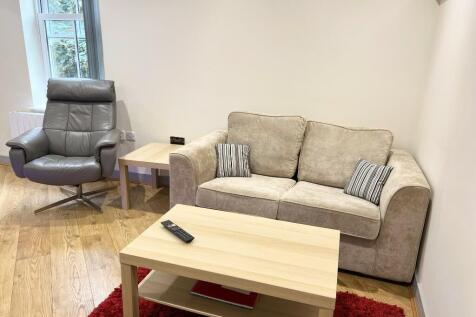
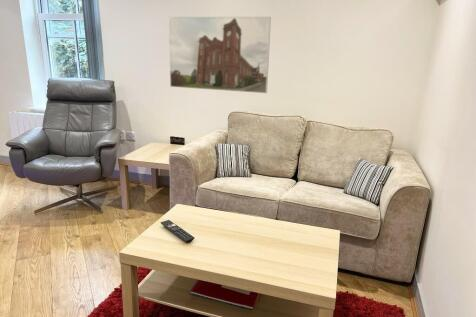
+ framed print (217, 54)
